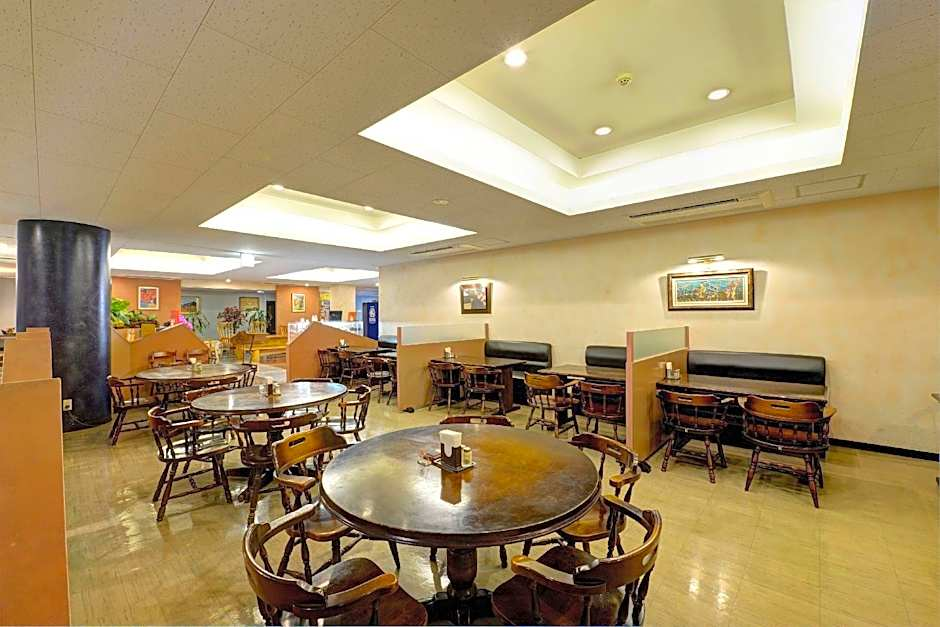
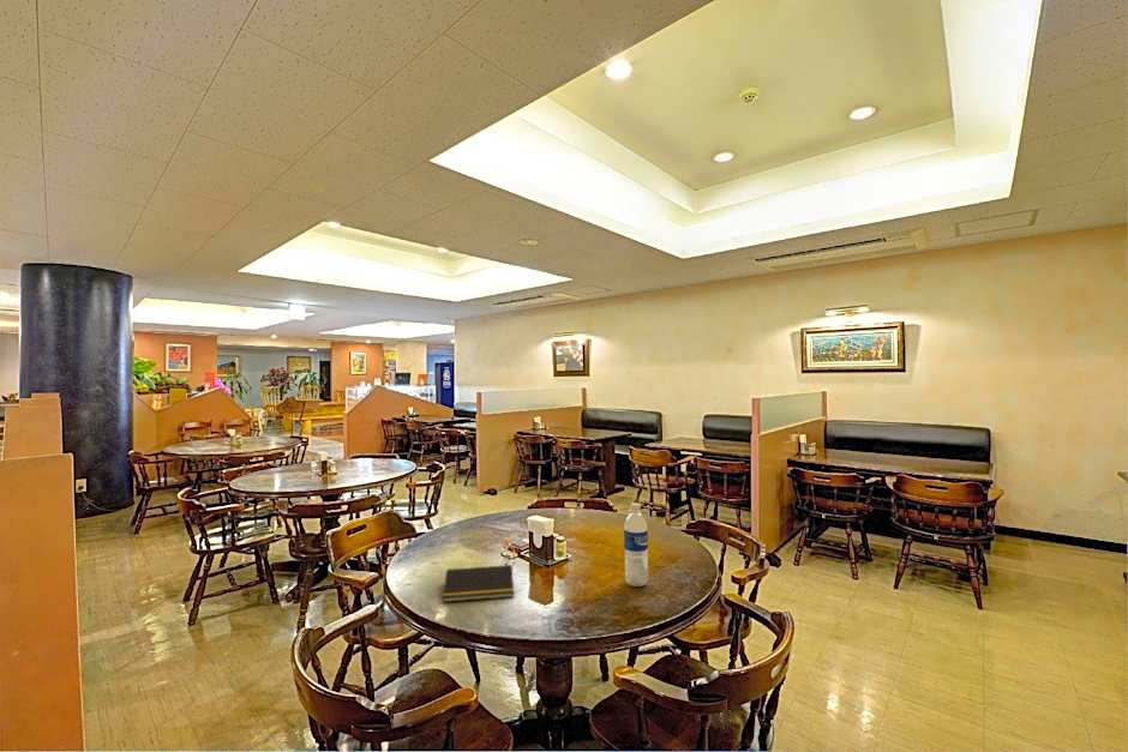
+ notepad (479, 582)
+ water bottle (635, 543)
